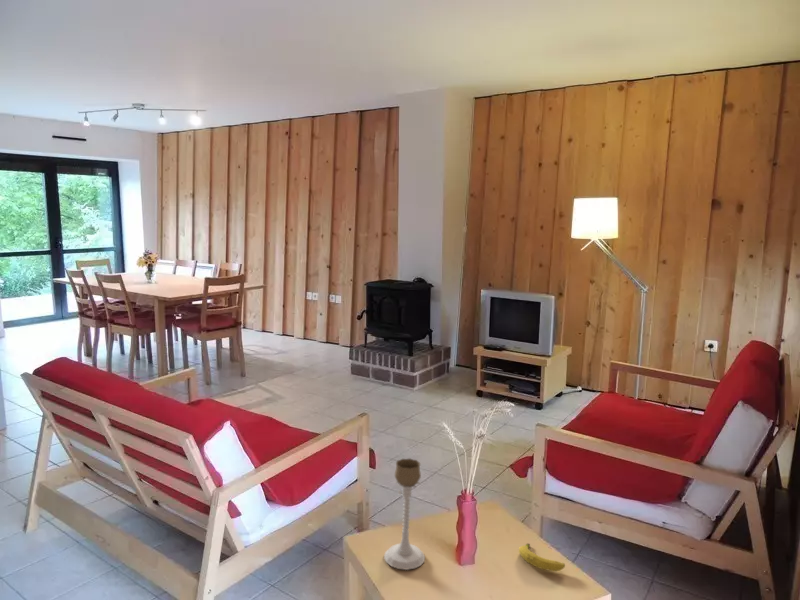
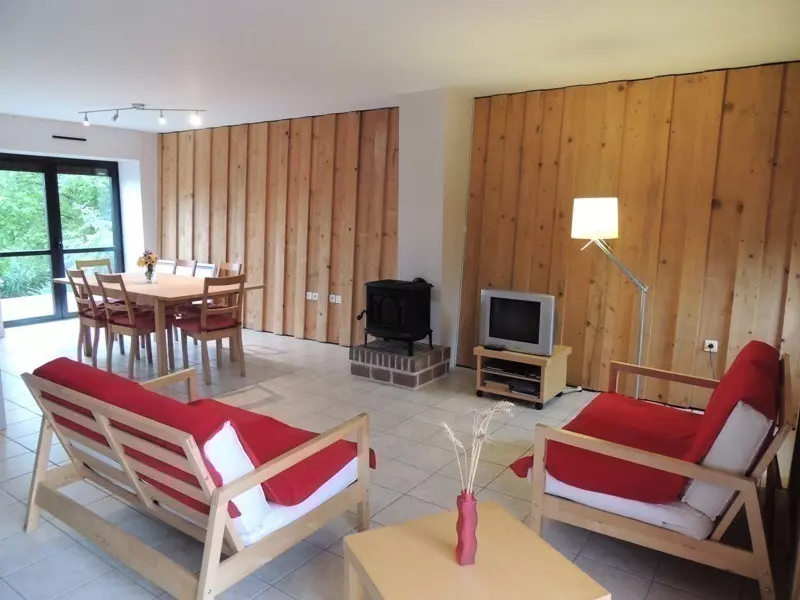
- fruit (537, 555)
- candle holder (406, 510)
